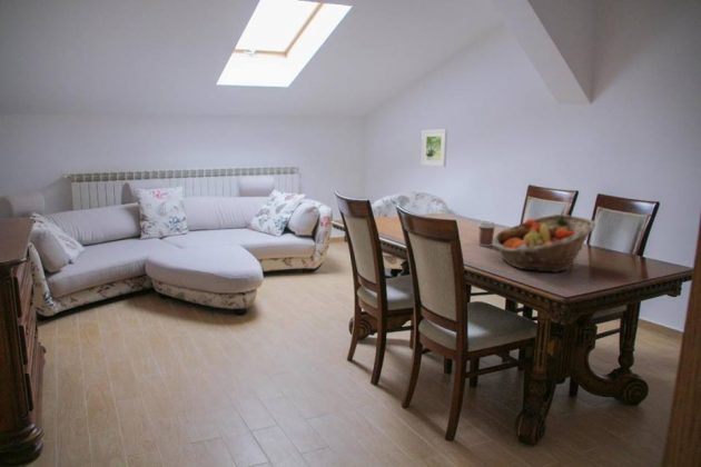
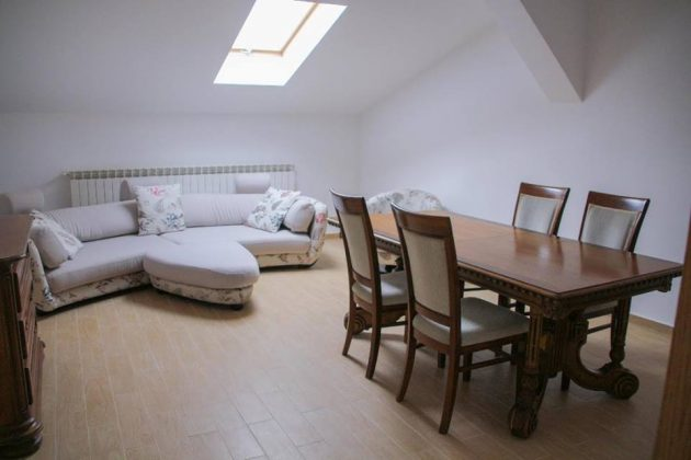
- fruit basket (541, 240)
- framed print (433, 148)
- coffee cup (486, 234)
